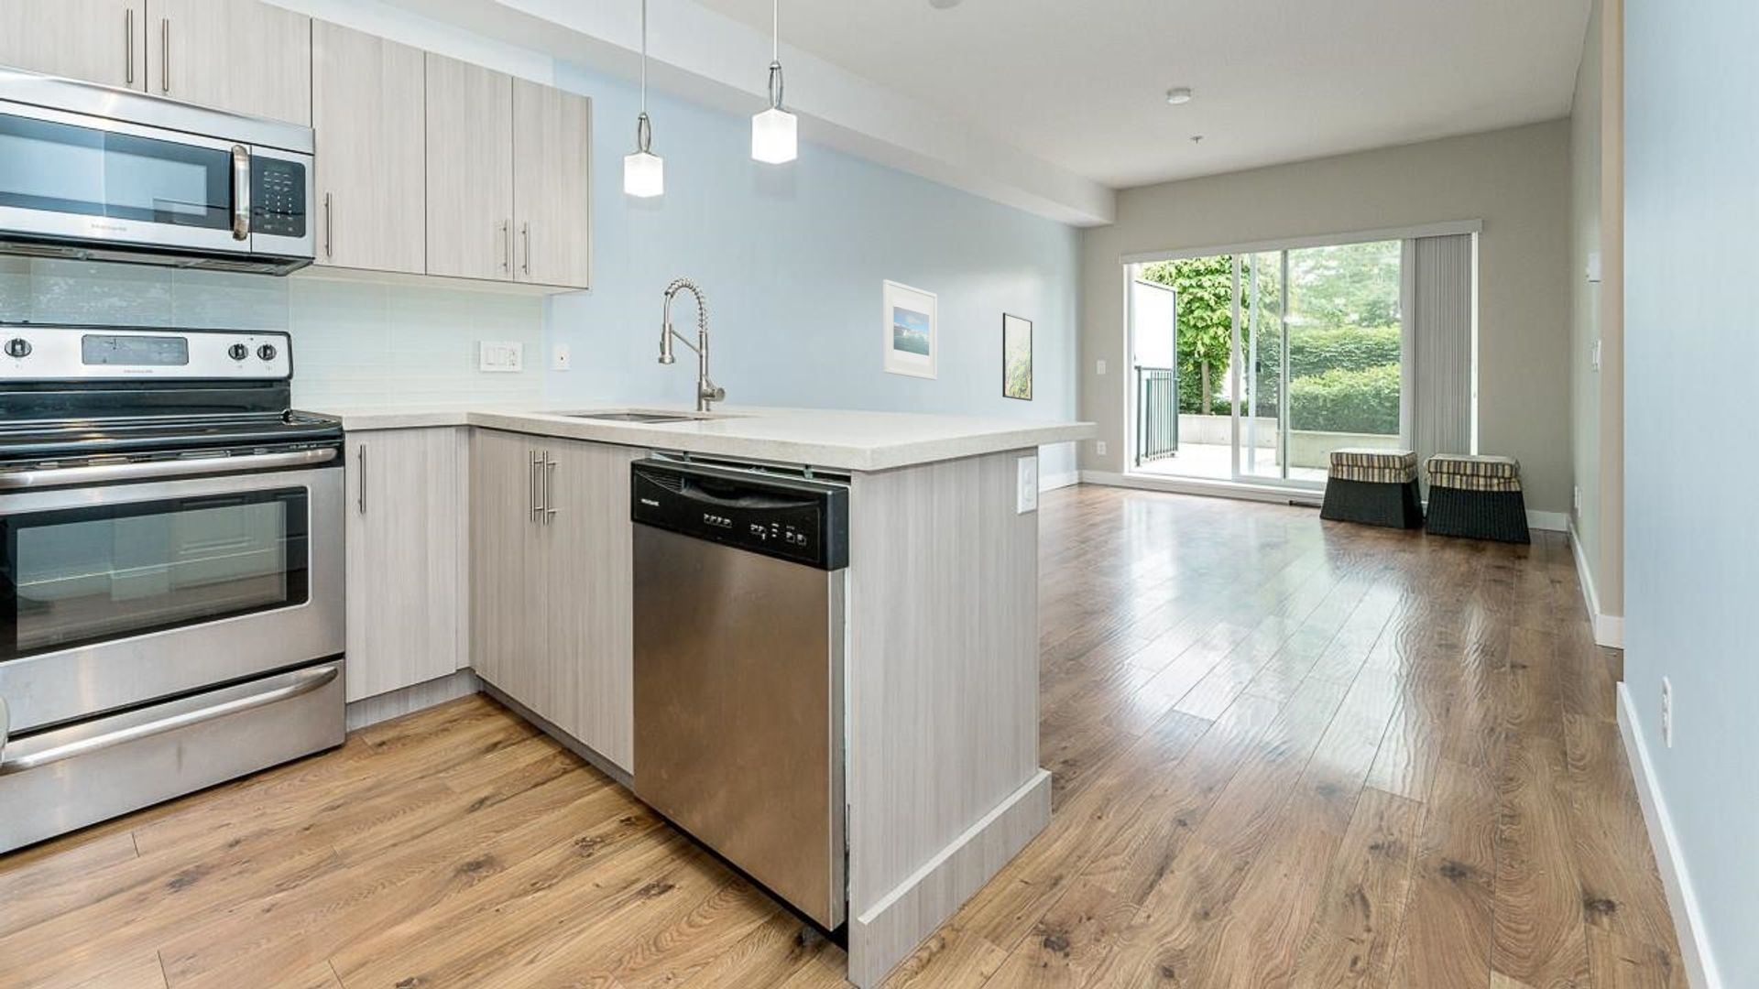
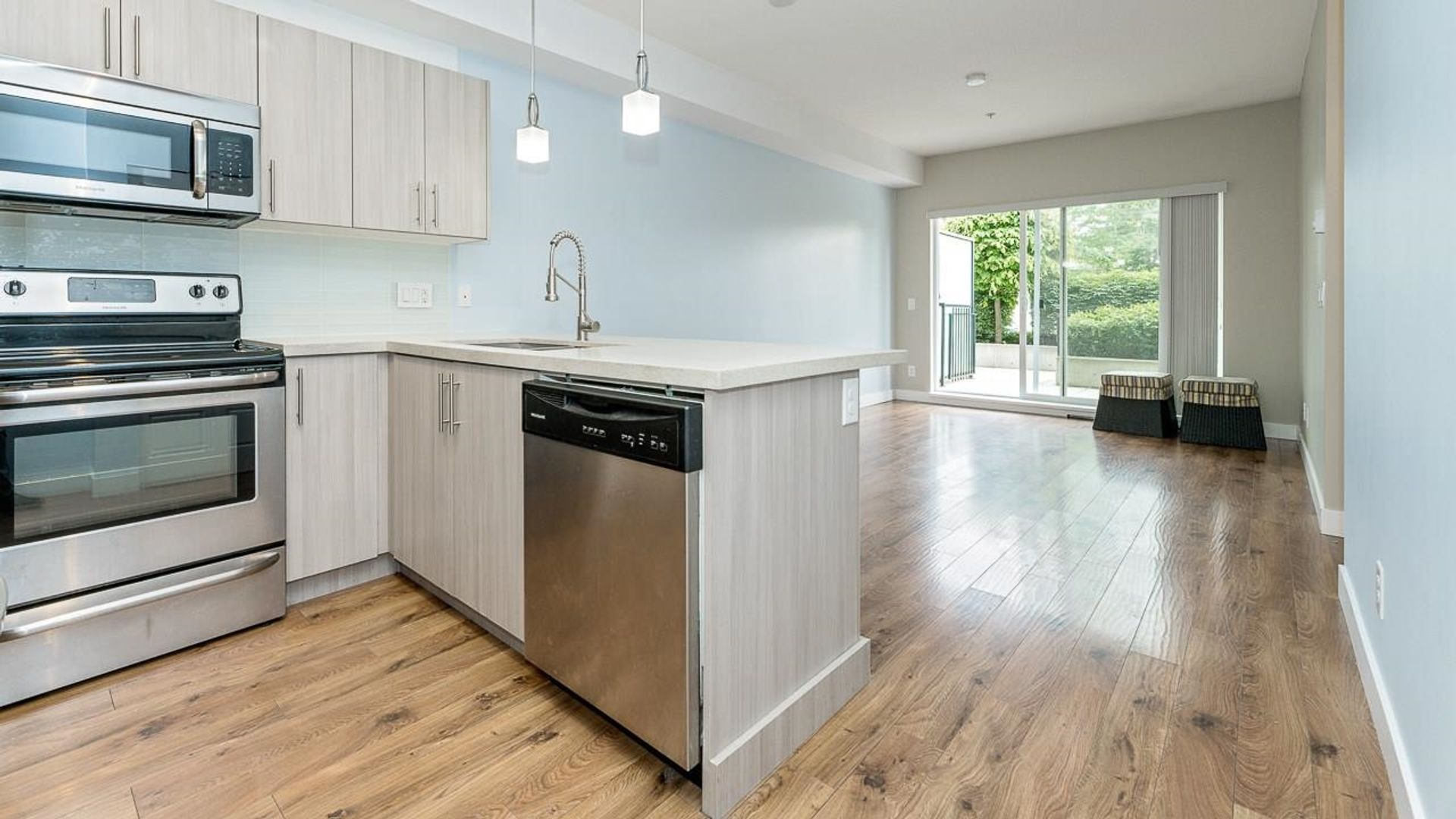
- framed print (1018, 357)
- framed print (911, 332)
